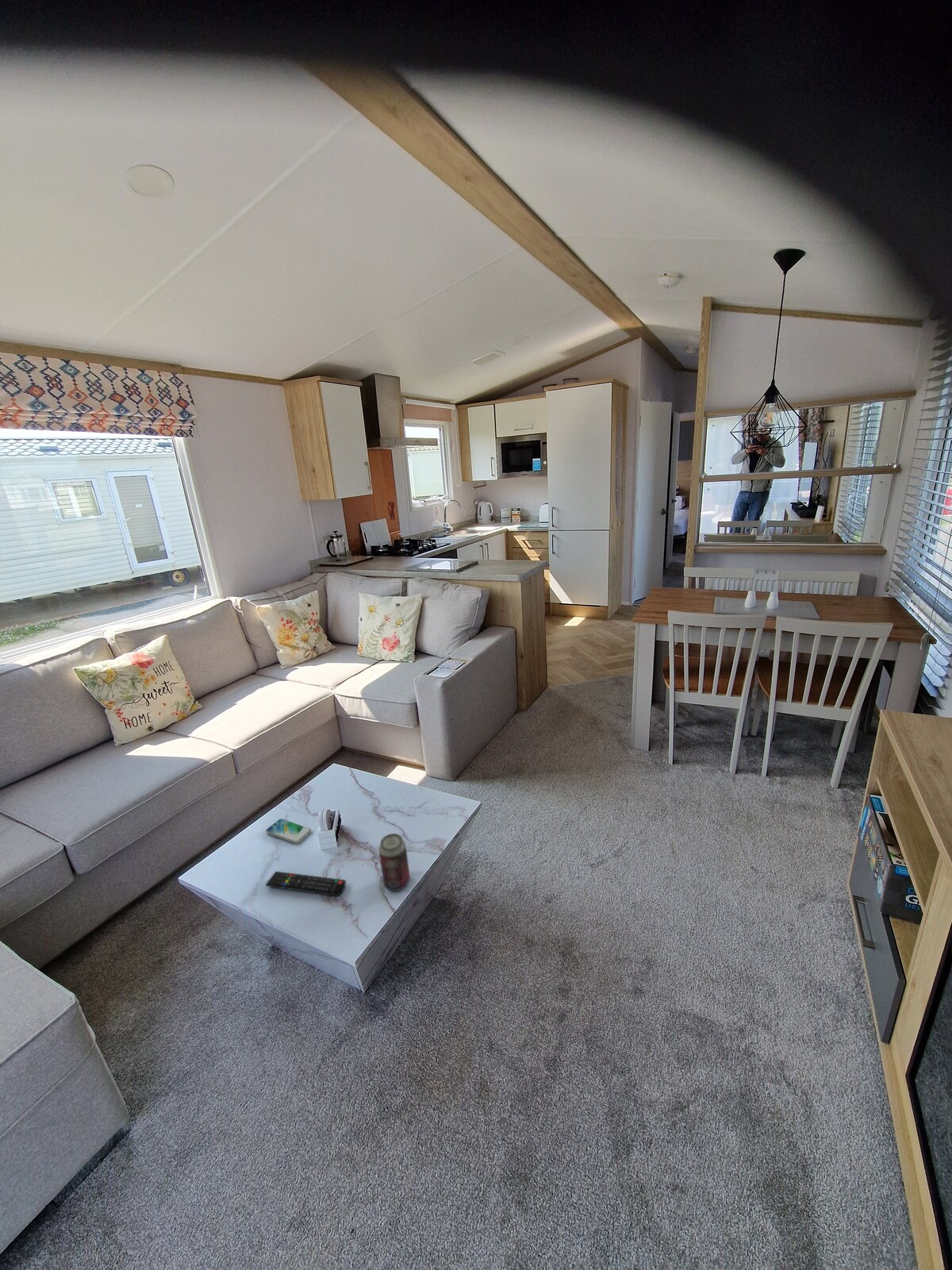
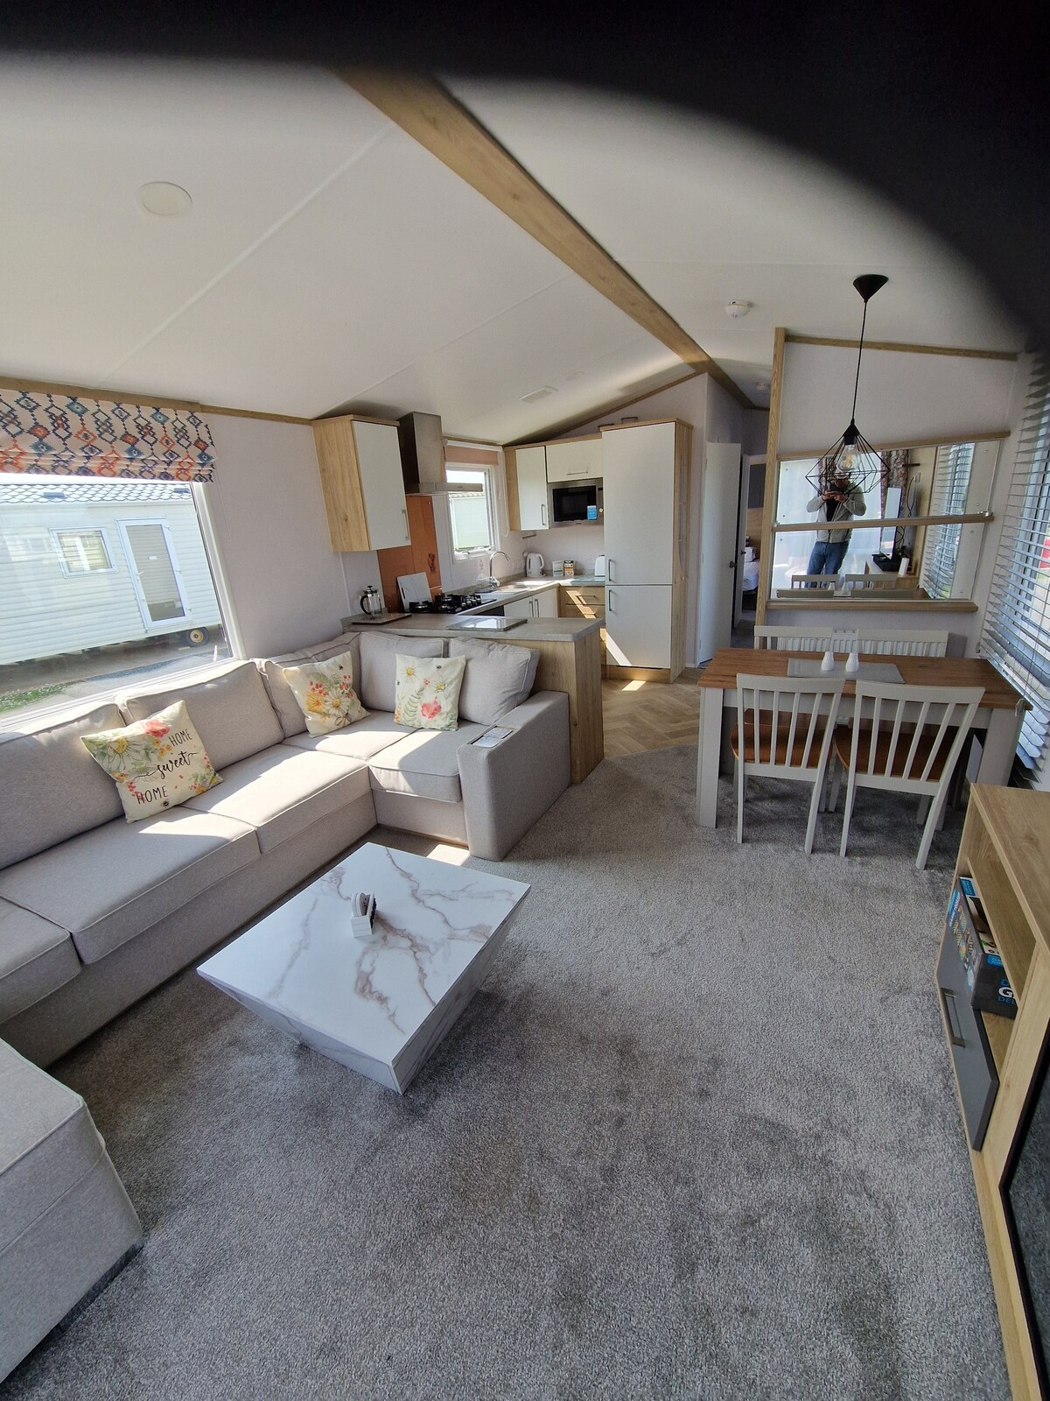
- beverage can (394, 861)
- smartphone (288, 830)
- remote control (306, 883)
